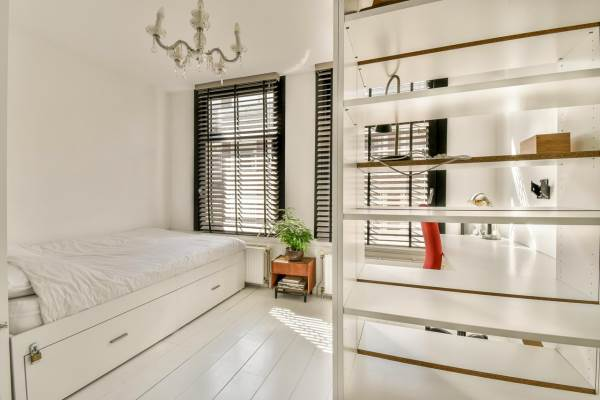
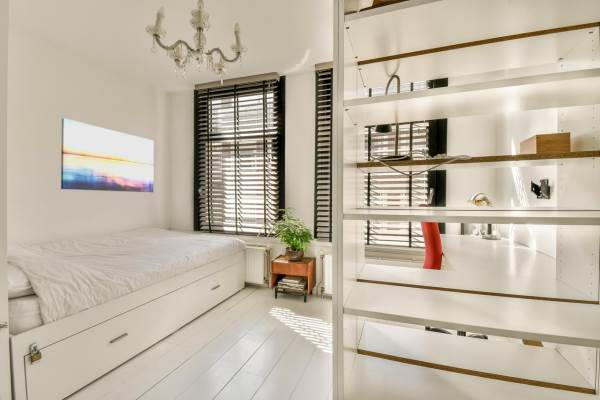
+ wall art (114, 161)
